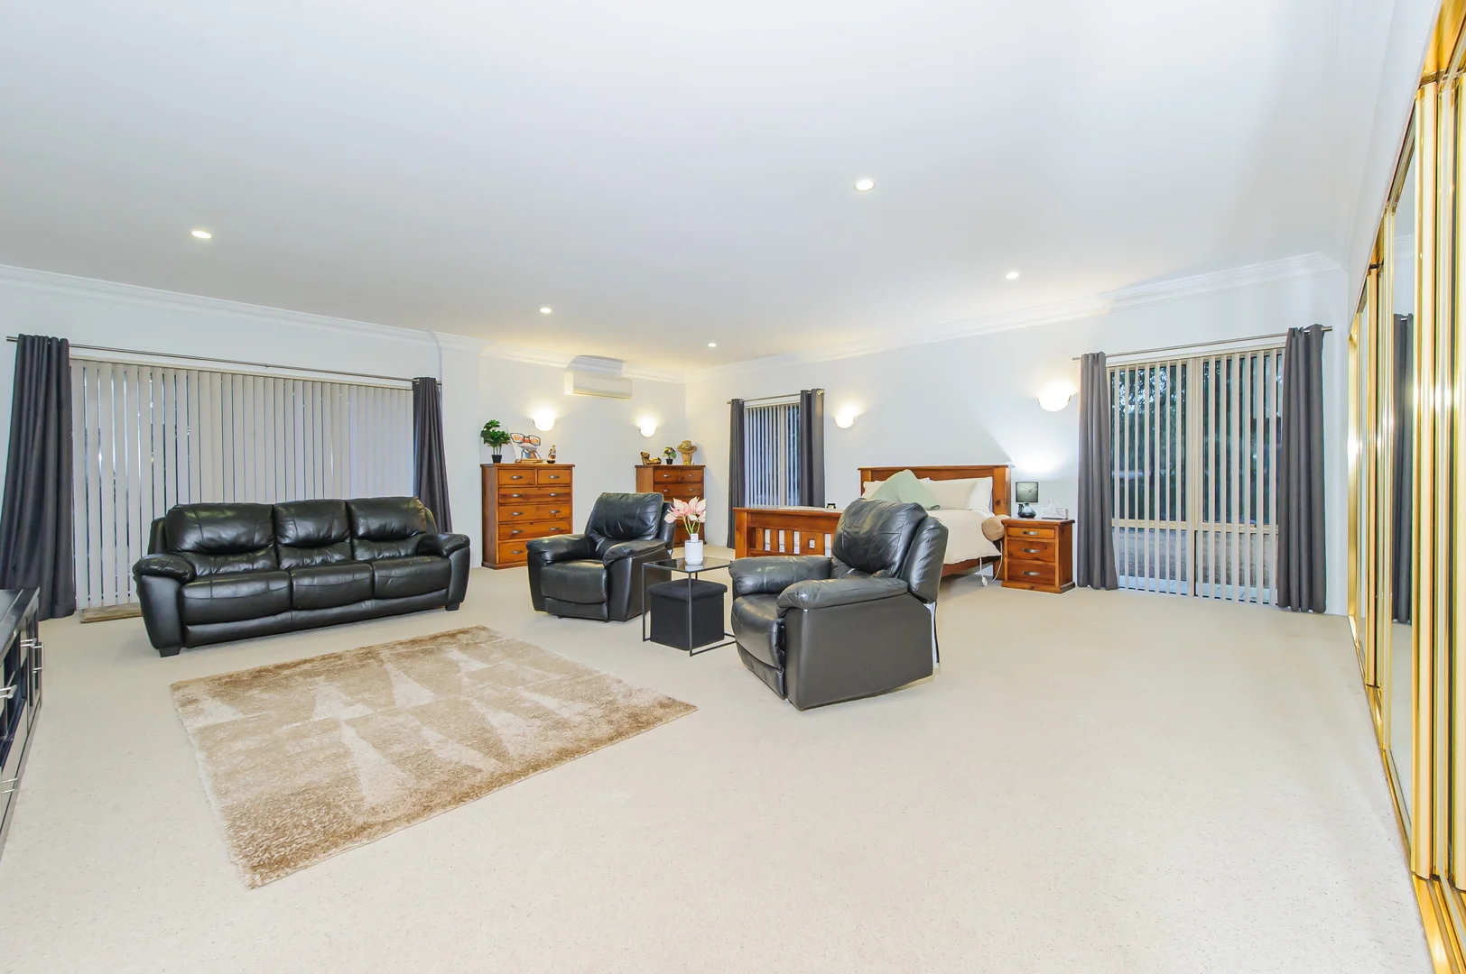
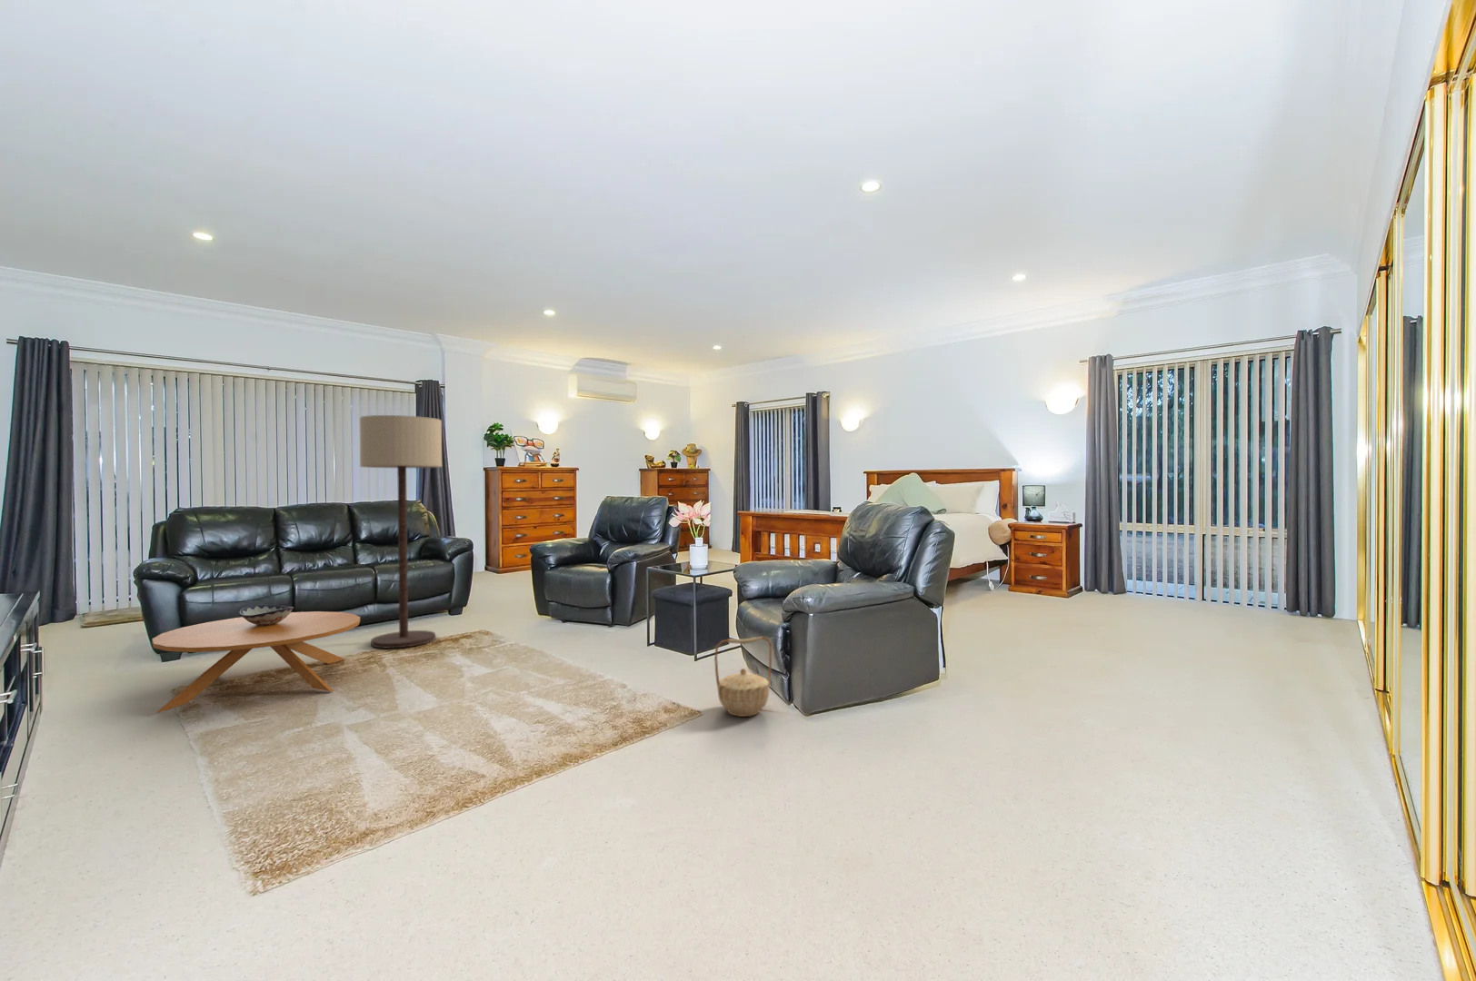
+ coffee table (263, 647)
+ decorative bowl (266, 615)
+ basket (743, 673)
+ floor lamp (403, 530)
